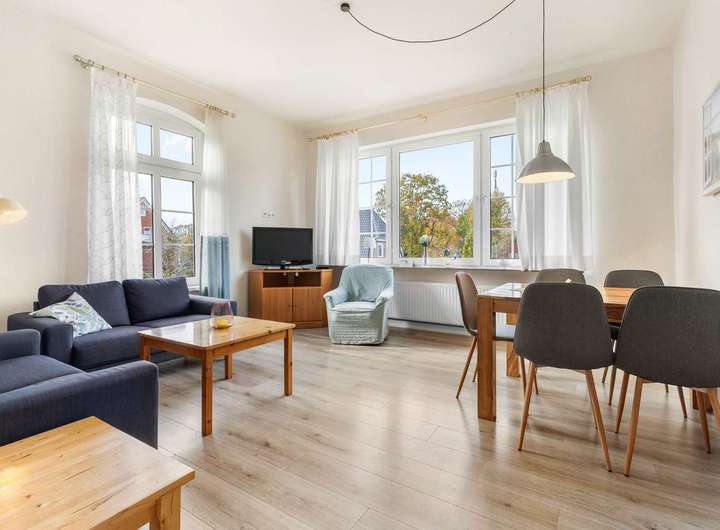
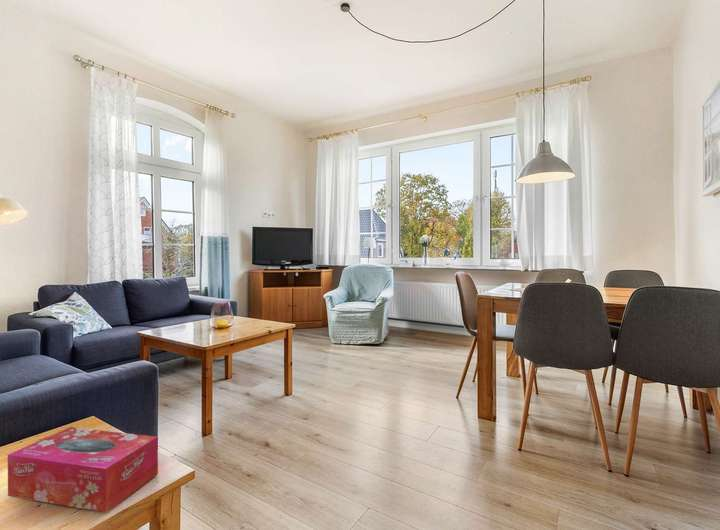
+ tissue box (86, 464)
